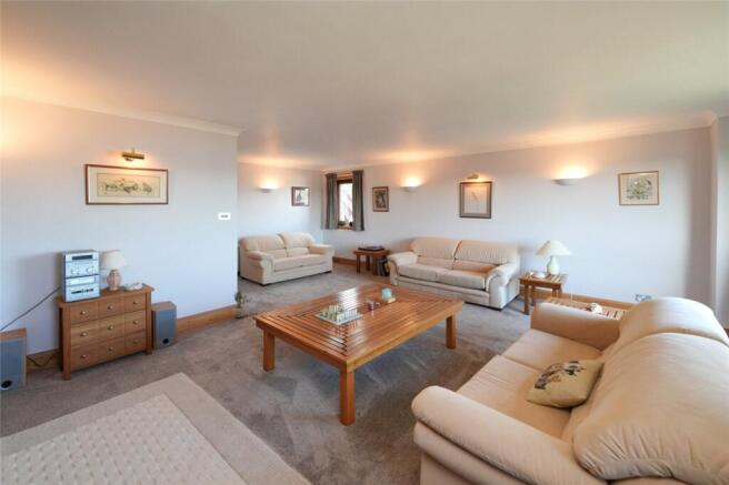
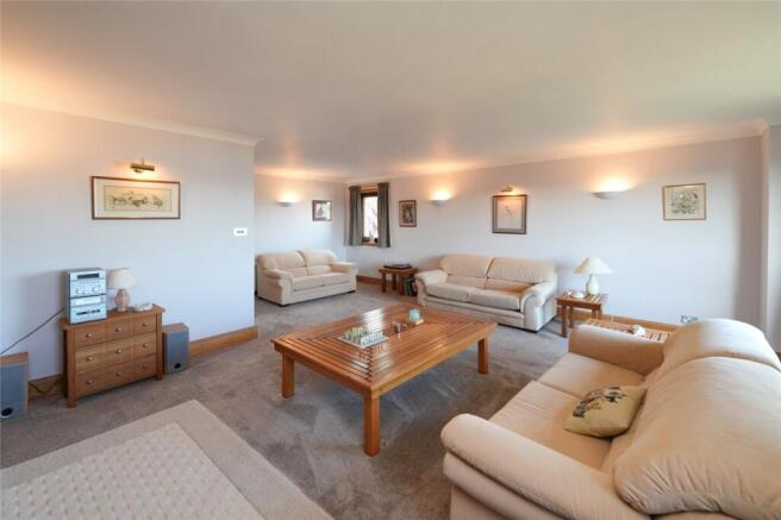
- potted plant (241, 303)
